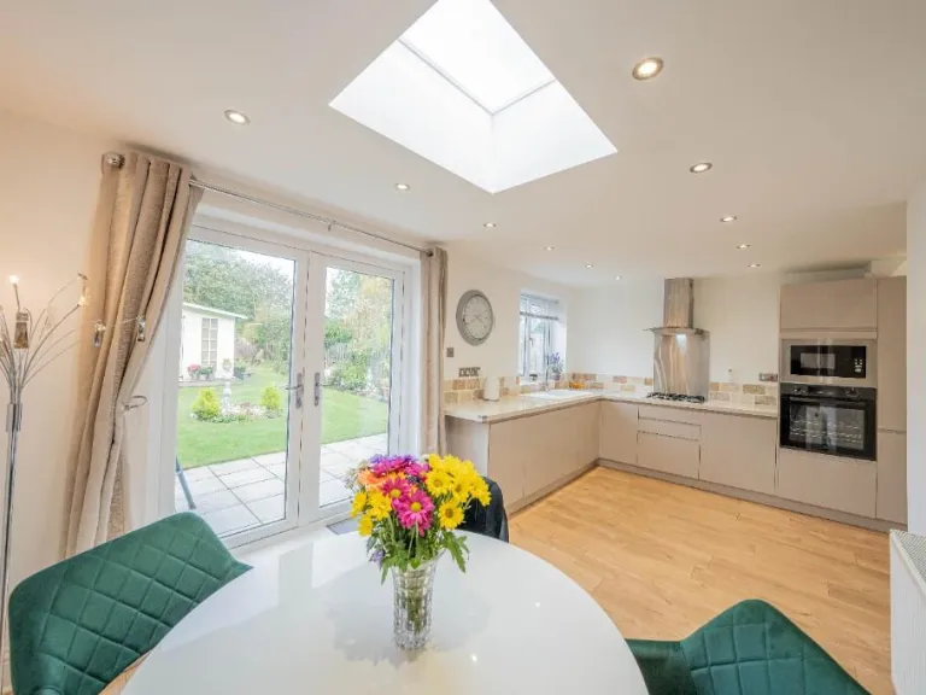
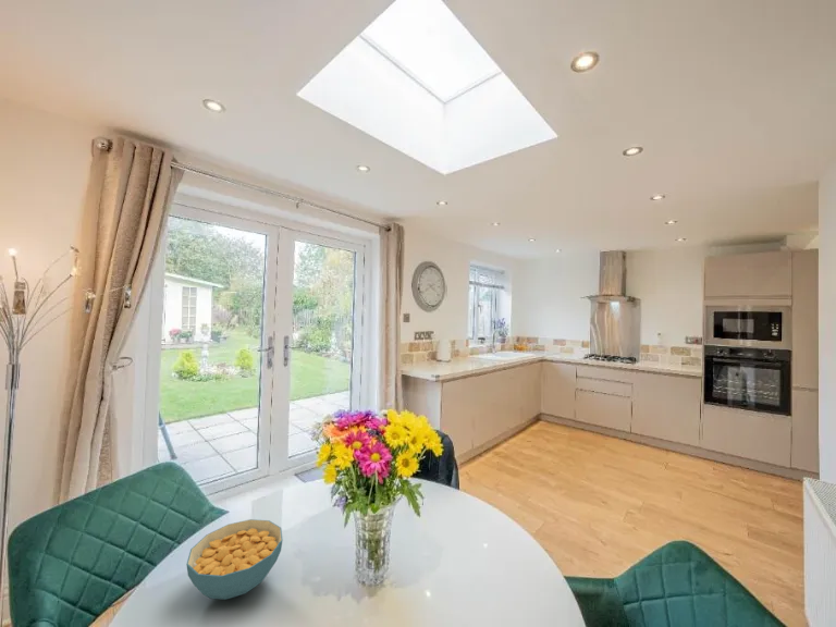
+ cereal bowl (236, 565)
